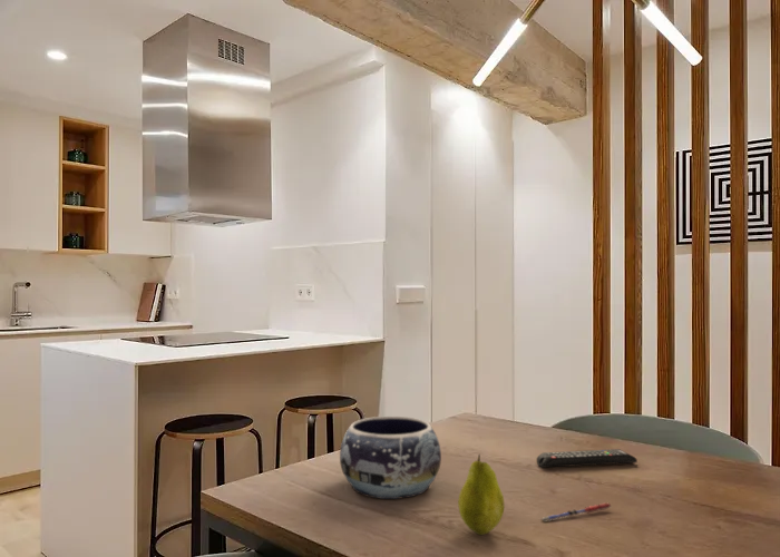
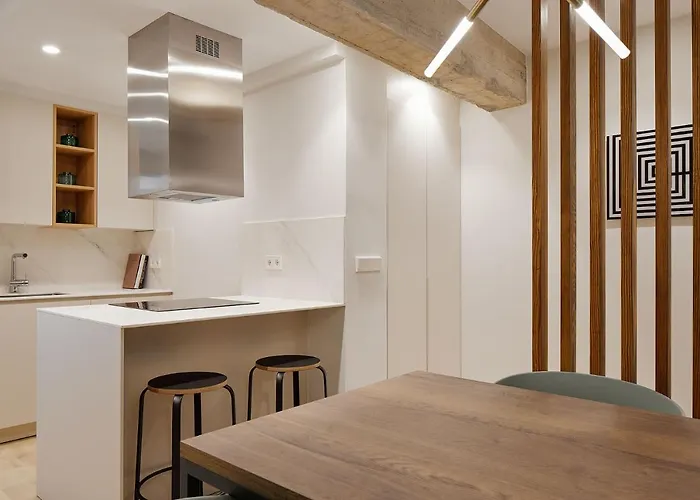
- remote control (586, 458)
- decorative bowl (390, 455)
- fruit (481, 495)
- pen (576, 510)
